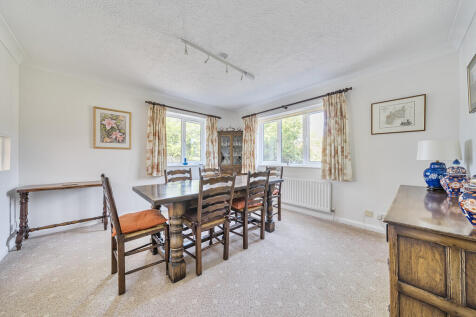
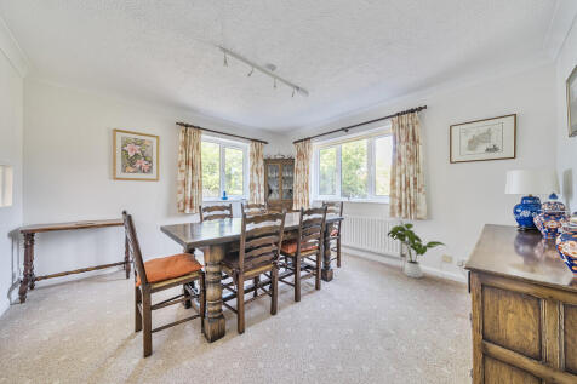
+ house plant (412, 248)
